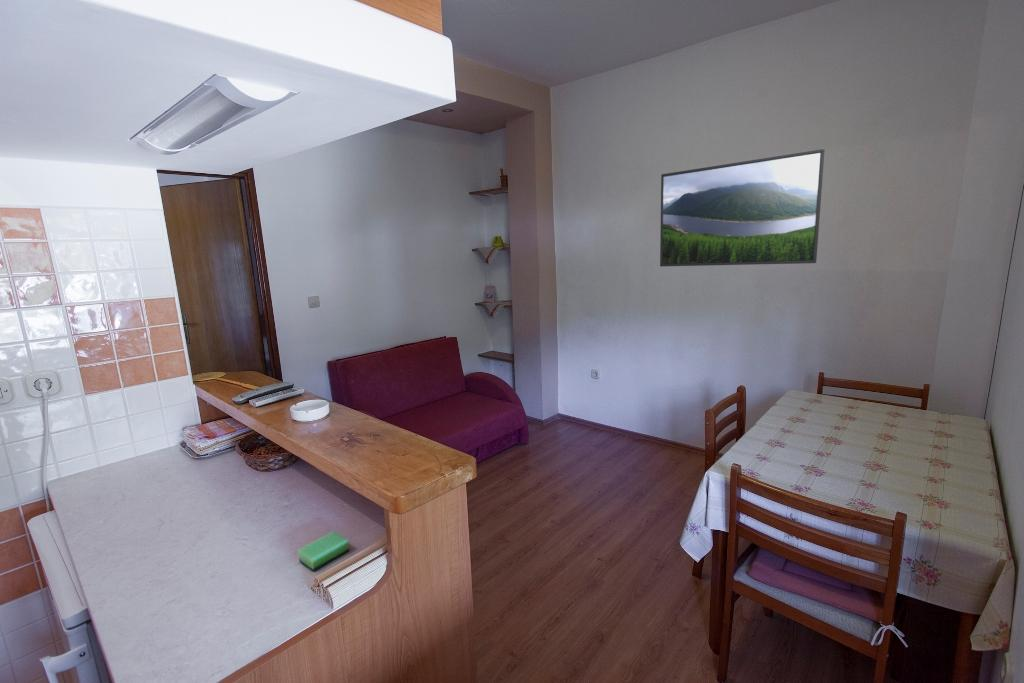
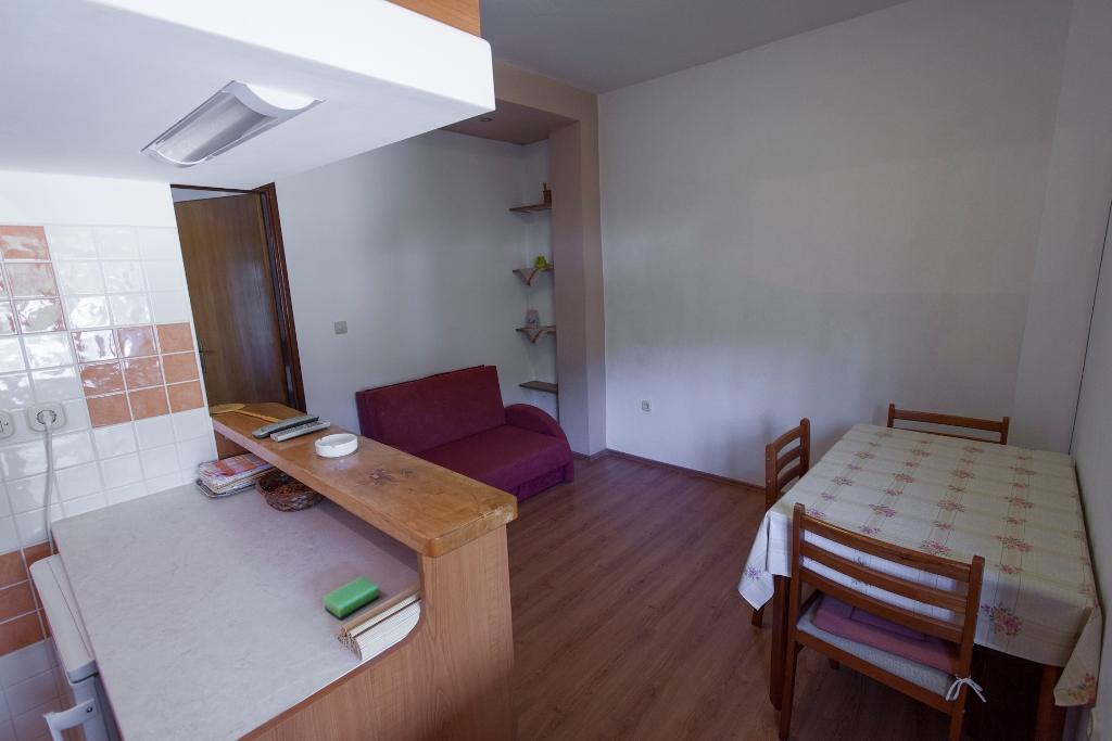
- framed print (732, 215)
